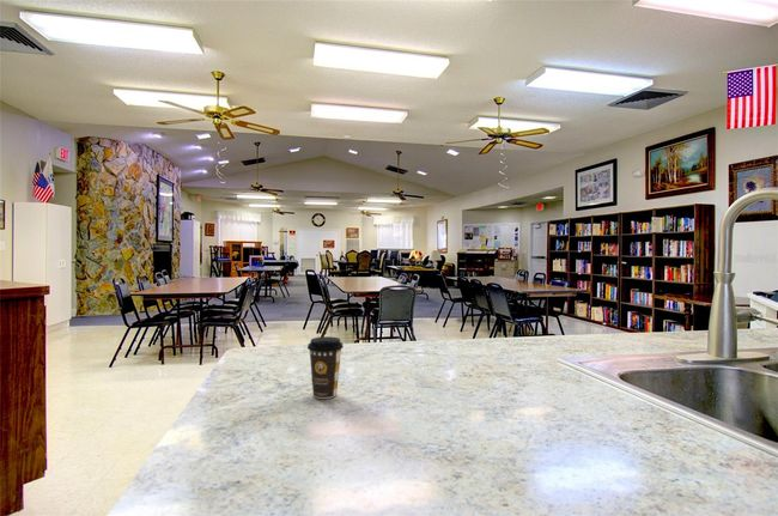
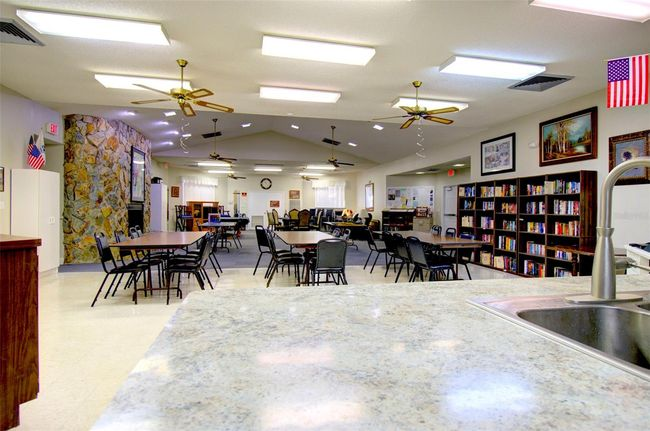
- coffee cup (324, 366)
